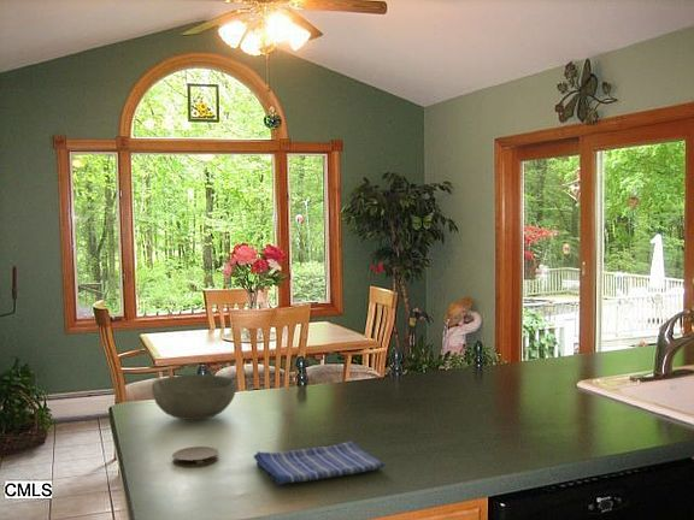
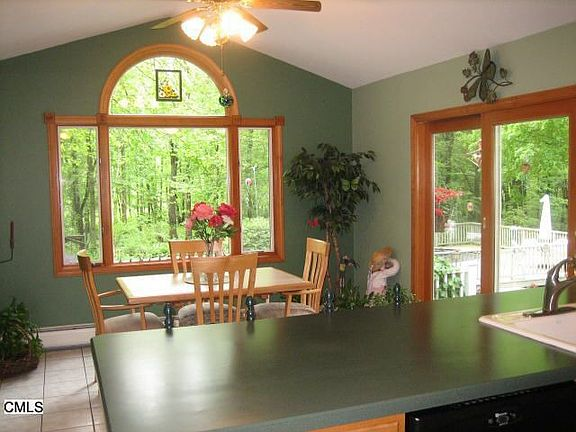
- dish towel (317, 460)
- bowl (195, 398)
- coaster (195, 456)
